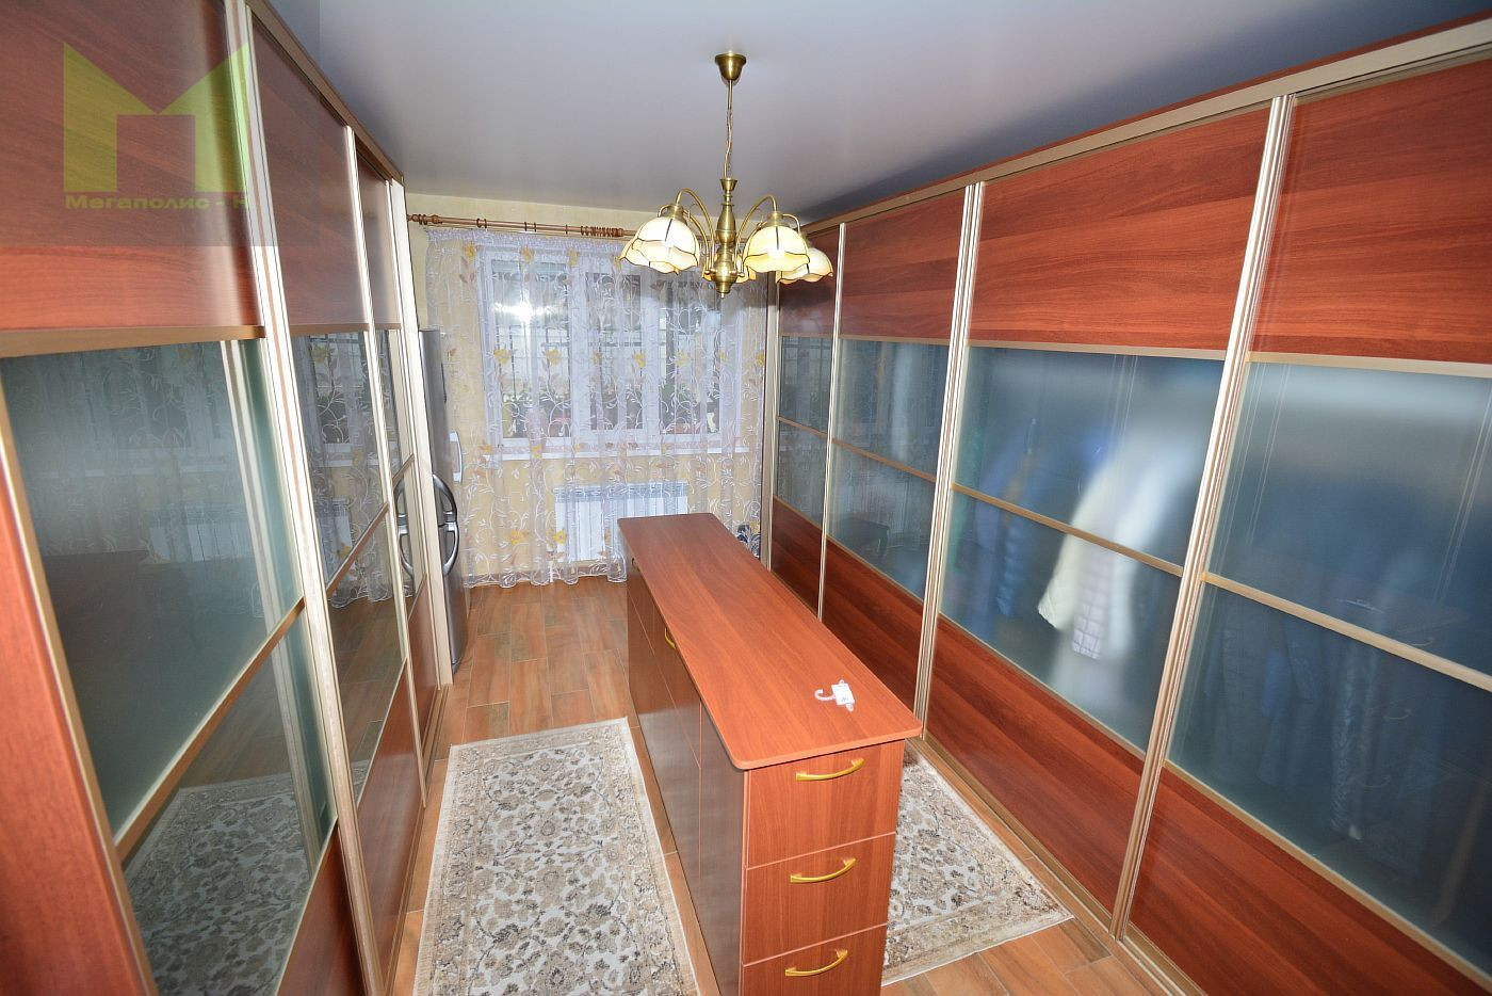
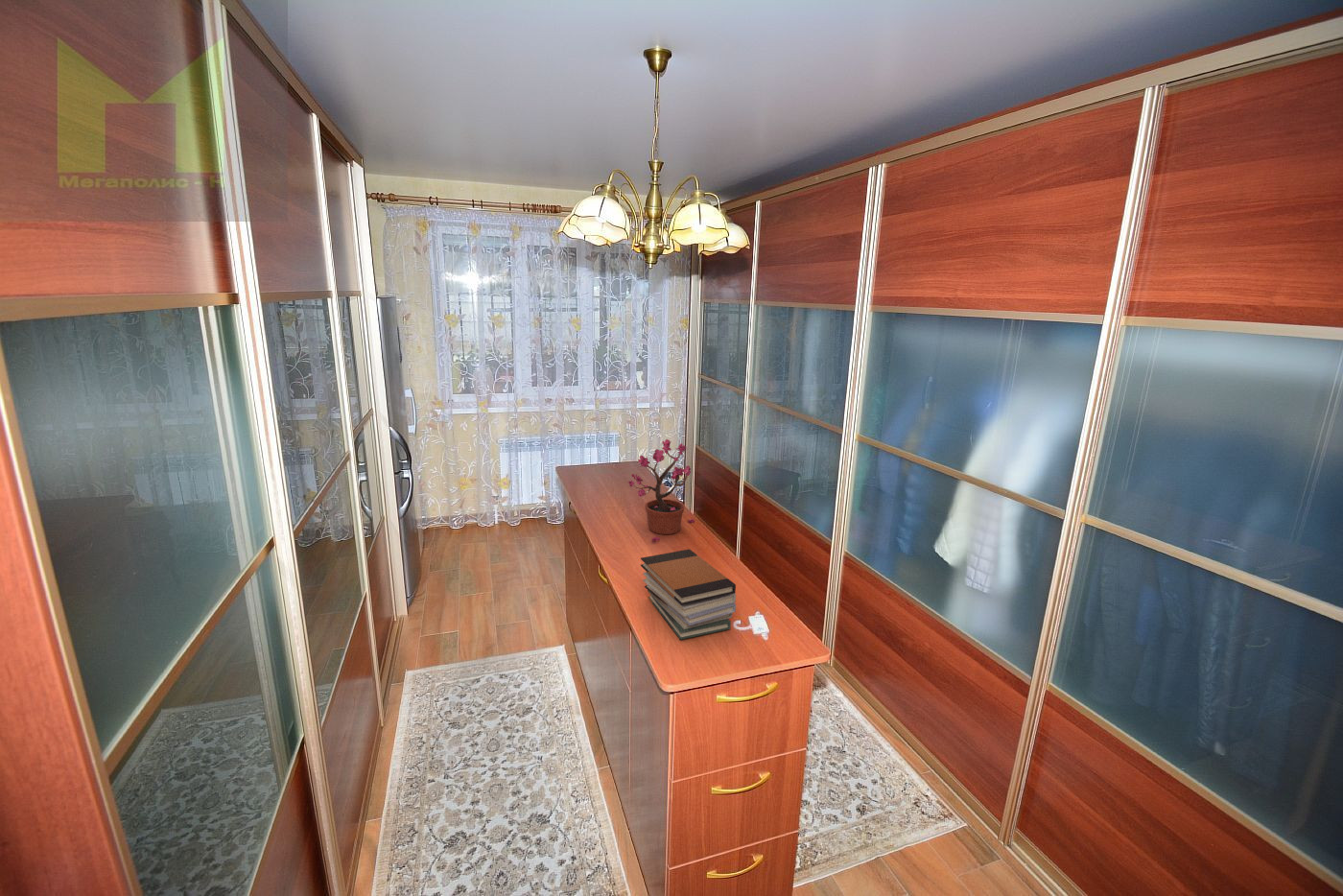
+ potted plant (667, 491)
+ book stack (687, 592)
